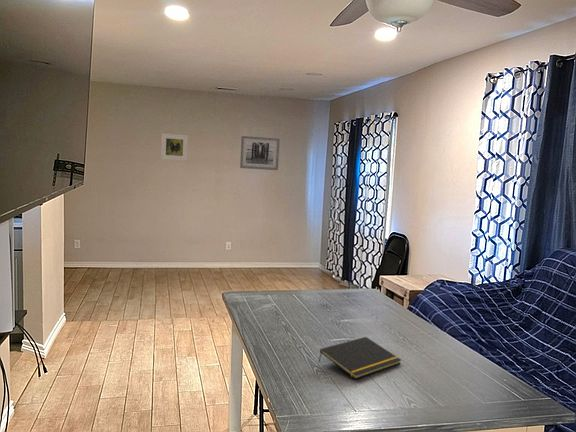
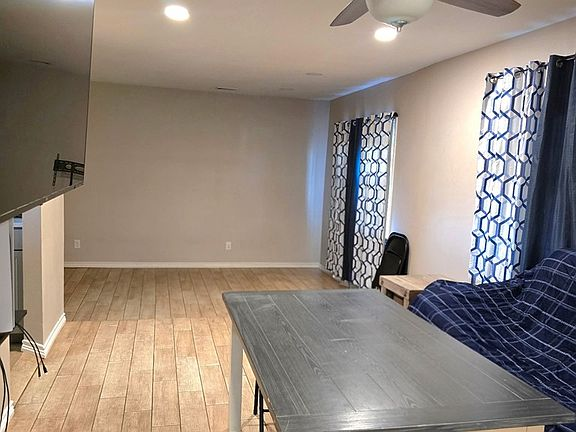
- notepad (361, 356)
- wall art (259, 153)
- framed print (174, 147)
